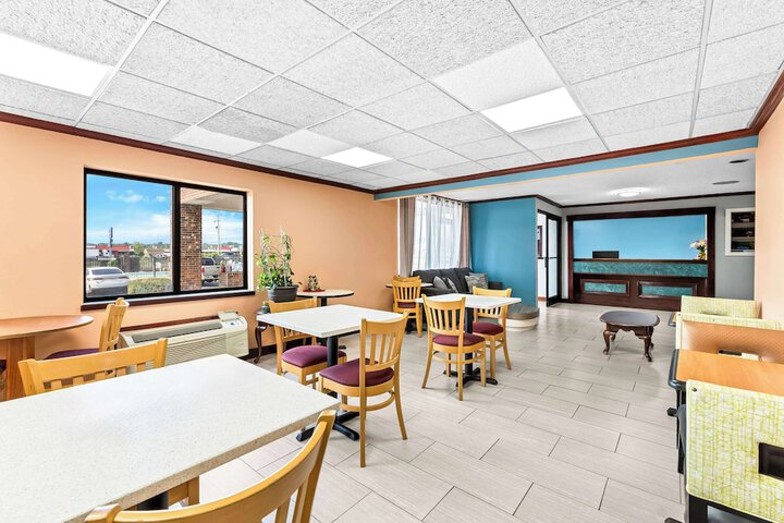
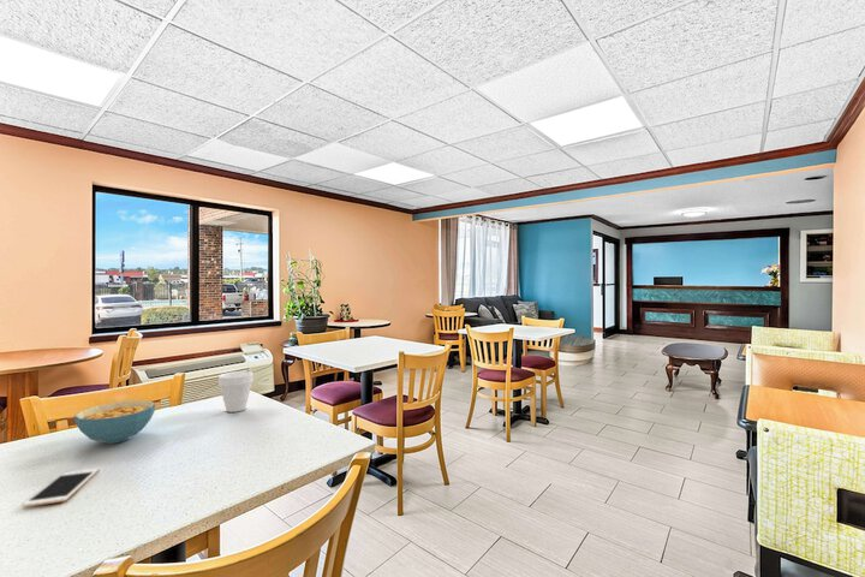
+ cell phone (64, 486)
+ cereal bowl (117, 424)
+ cup (235, 391)
